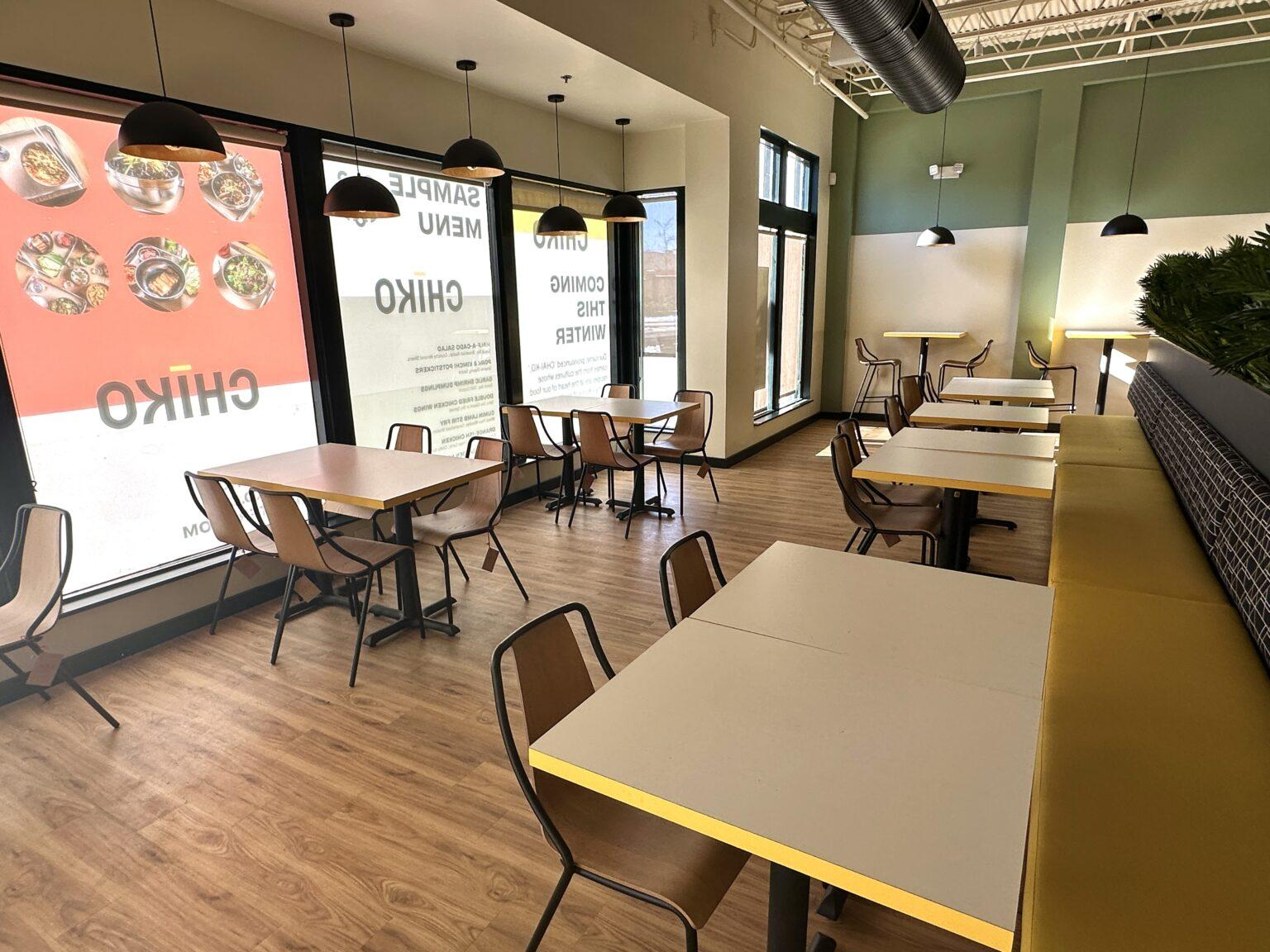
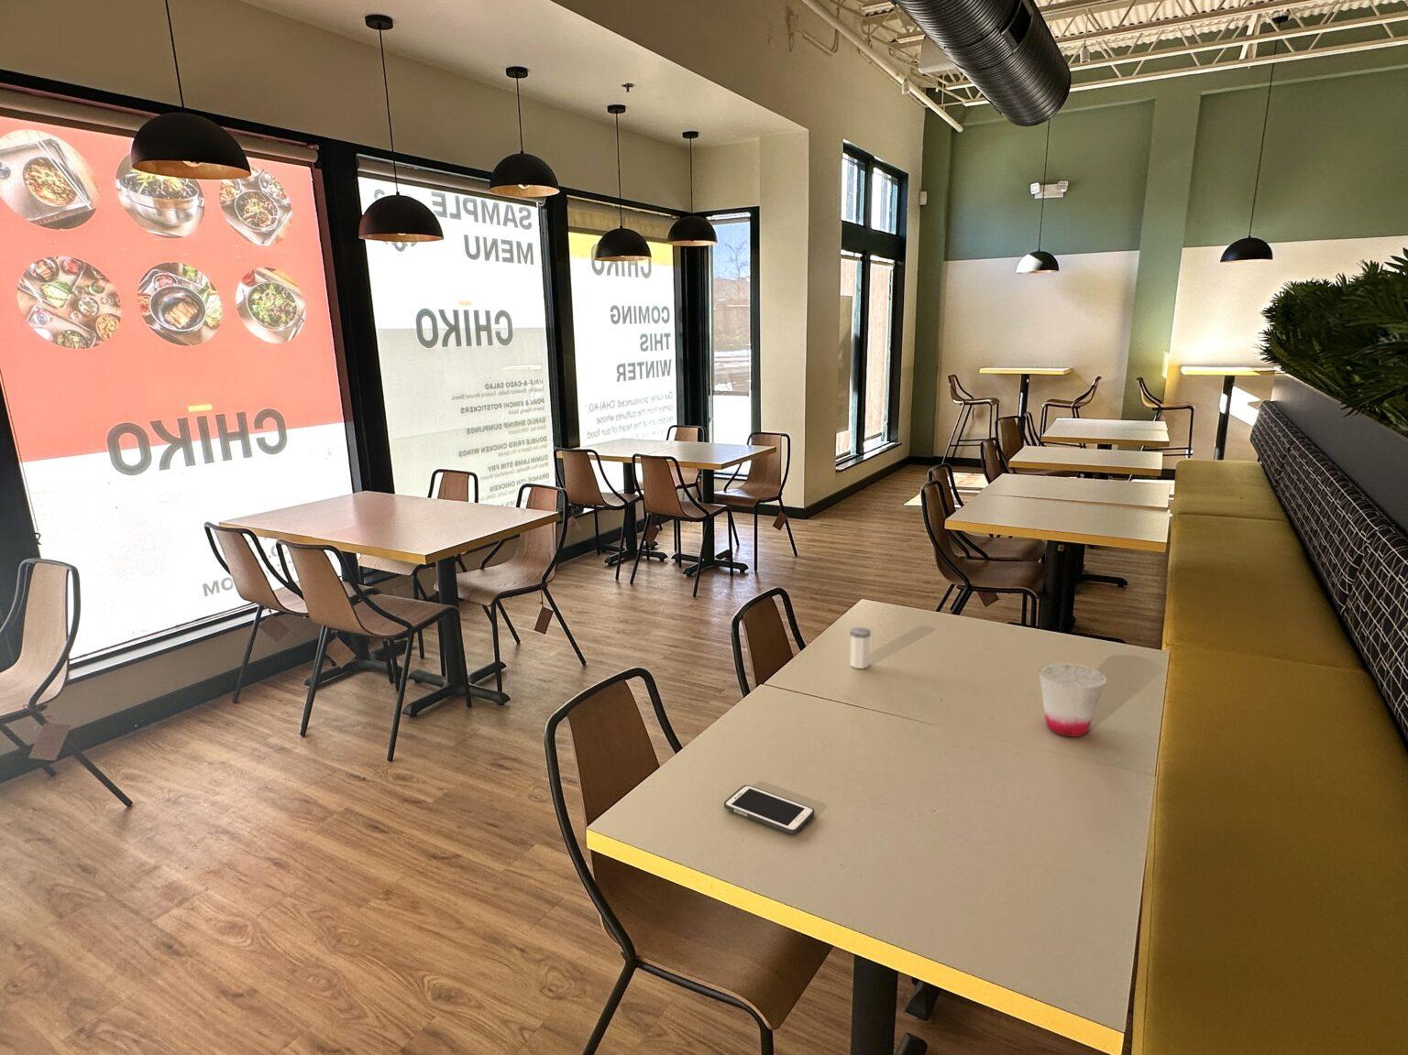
+ cell phone (768, 809)
+ cup (1069, 701)
+ salt shaker (860, 647)
